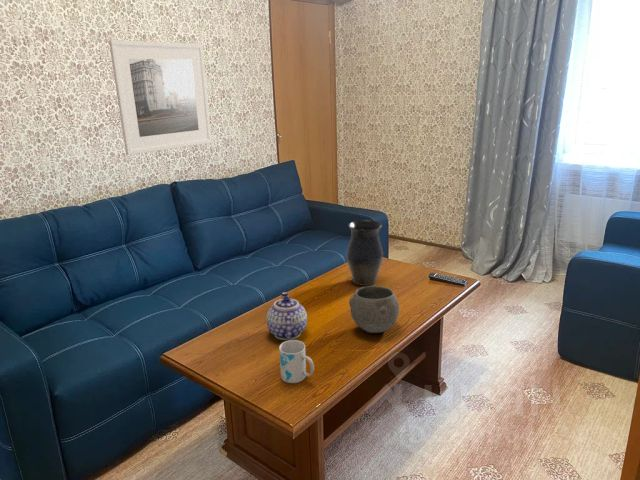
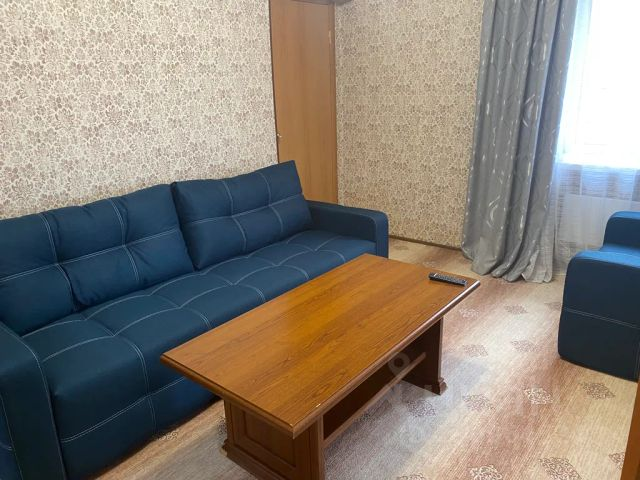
- bowl (374, 310)
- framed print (165, 97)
- mug (297, 363)
- teapot (286, 315)
- vase (364, 253)
